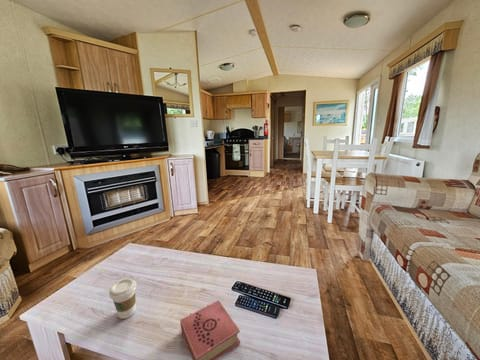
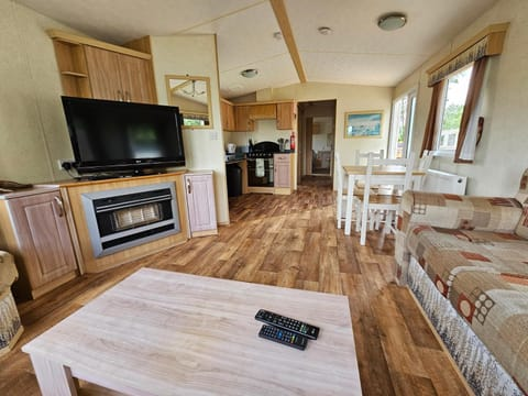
- book (209, 330)
- coffee cup (124, 298)
